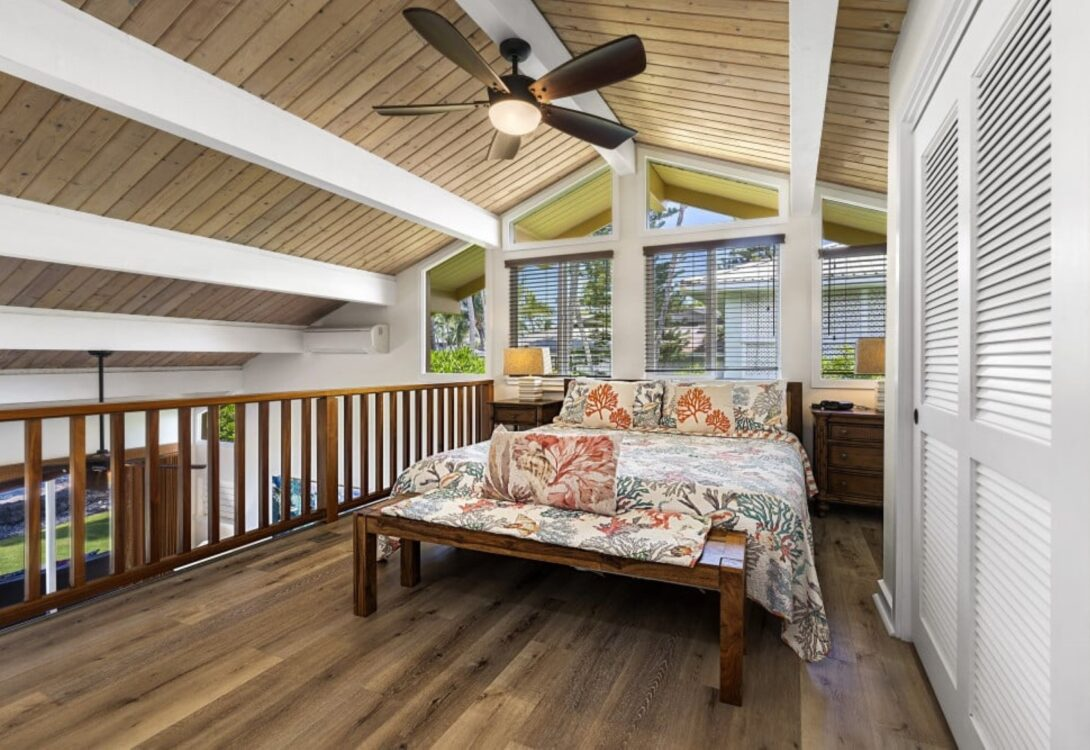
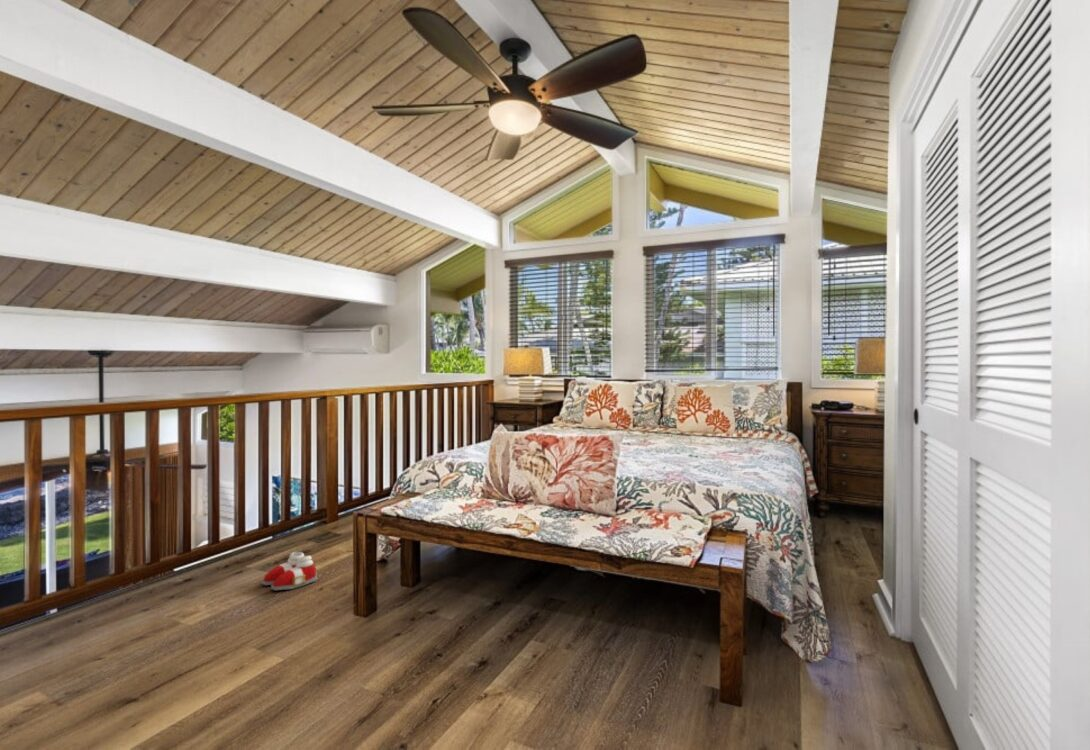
+ slippers (289, 569)
